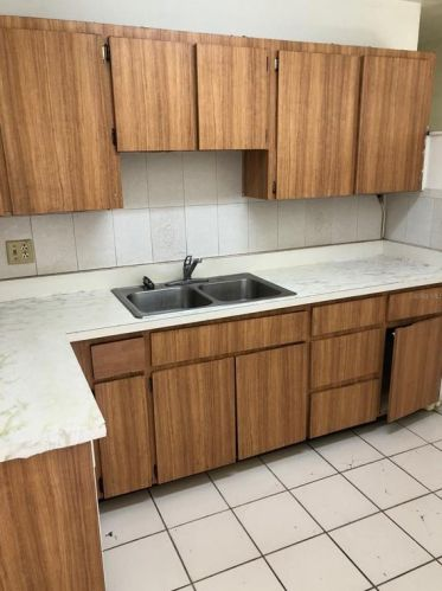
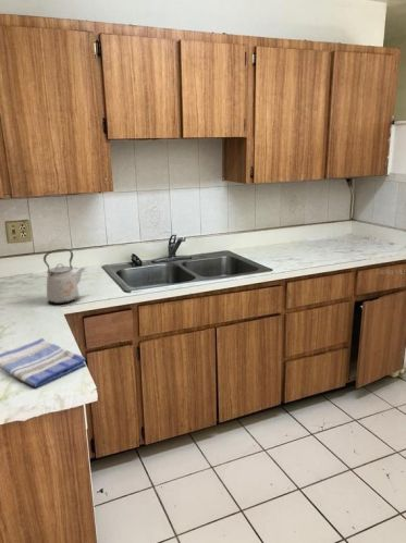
+ kettle (65, 273)
+ dish towel (38, 360)
